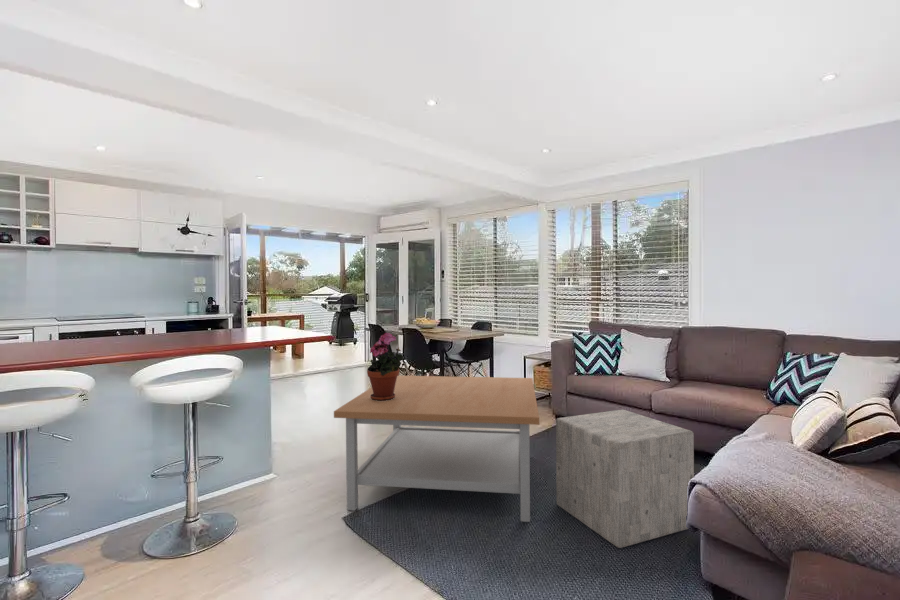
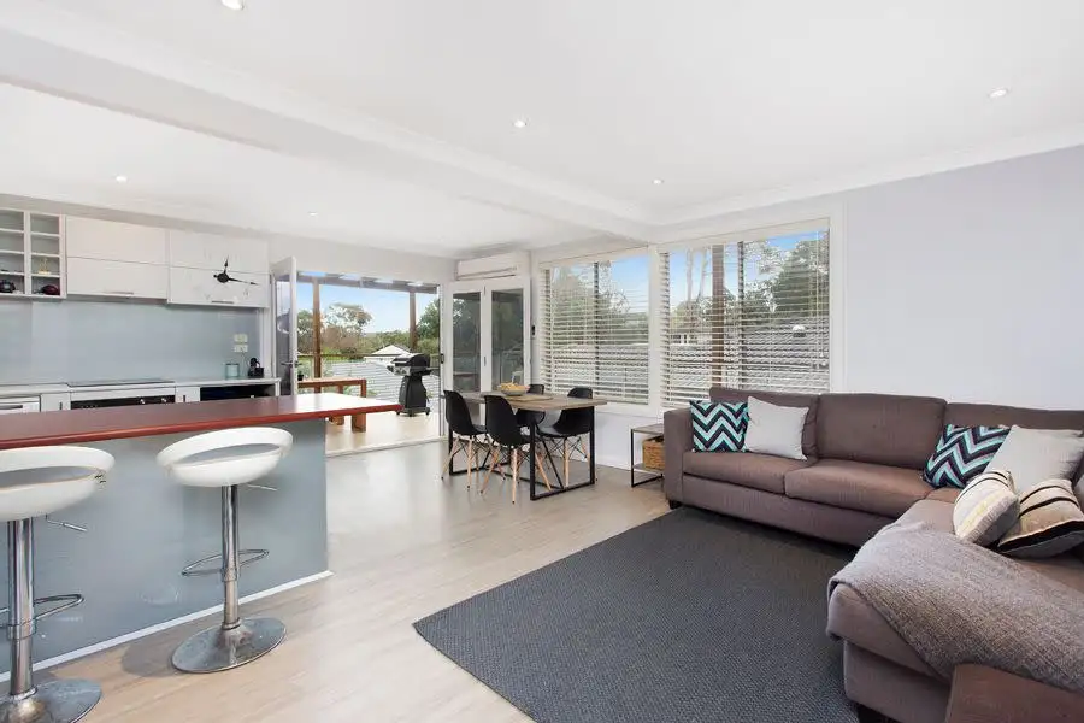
- potted plant (384, 365)
- stool (621, 470)
- coffee table (449, 435)
